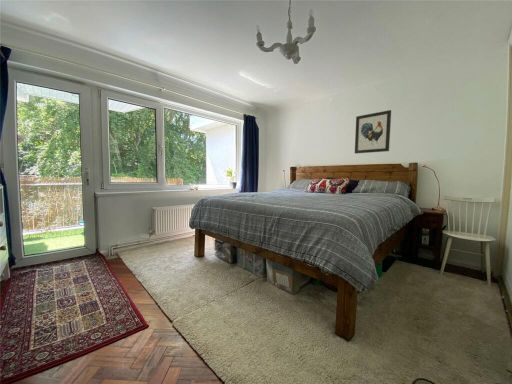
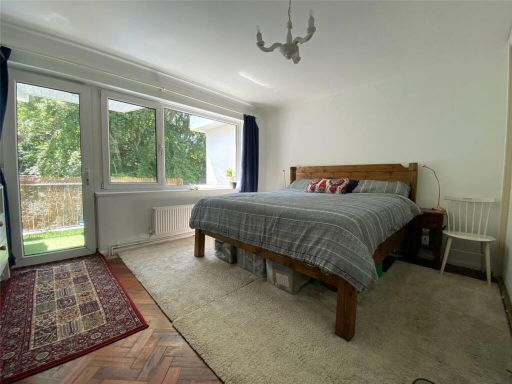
- wall art (371, 133)
